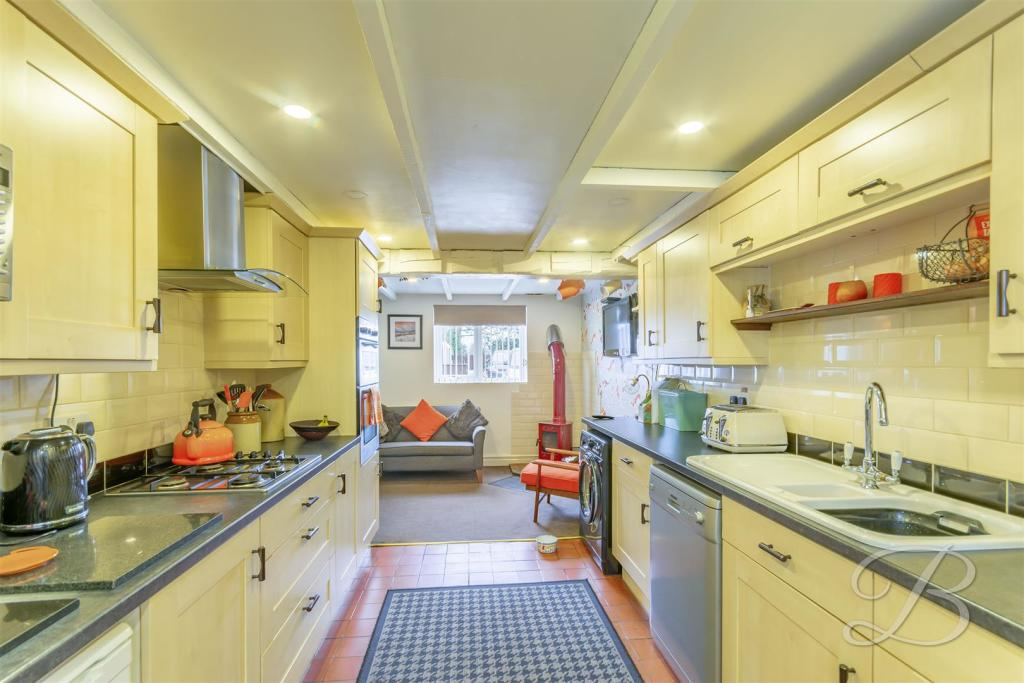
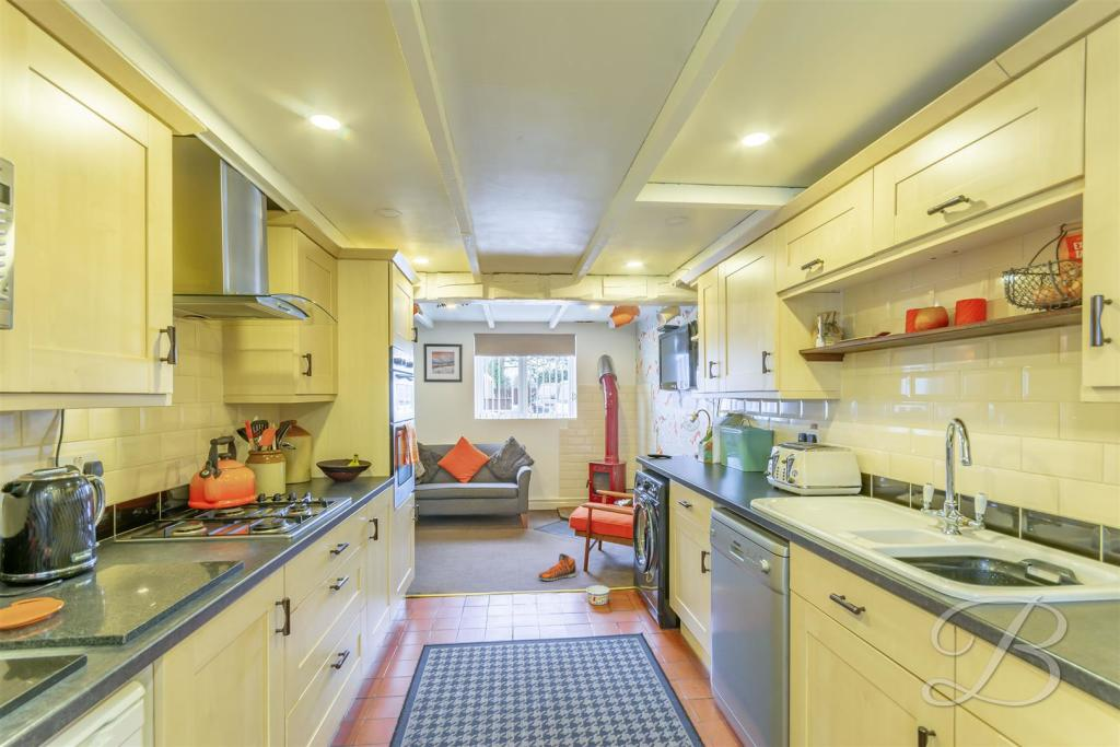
+ sneaker (557, 565)
